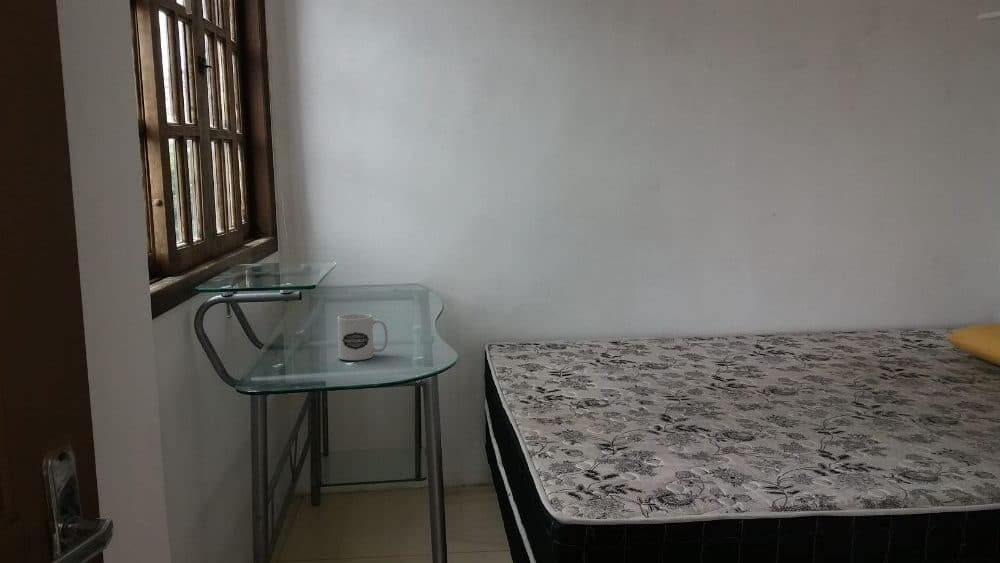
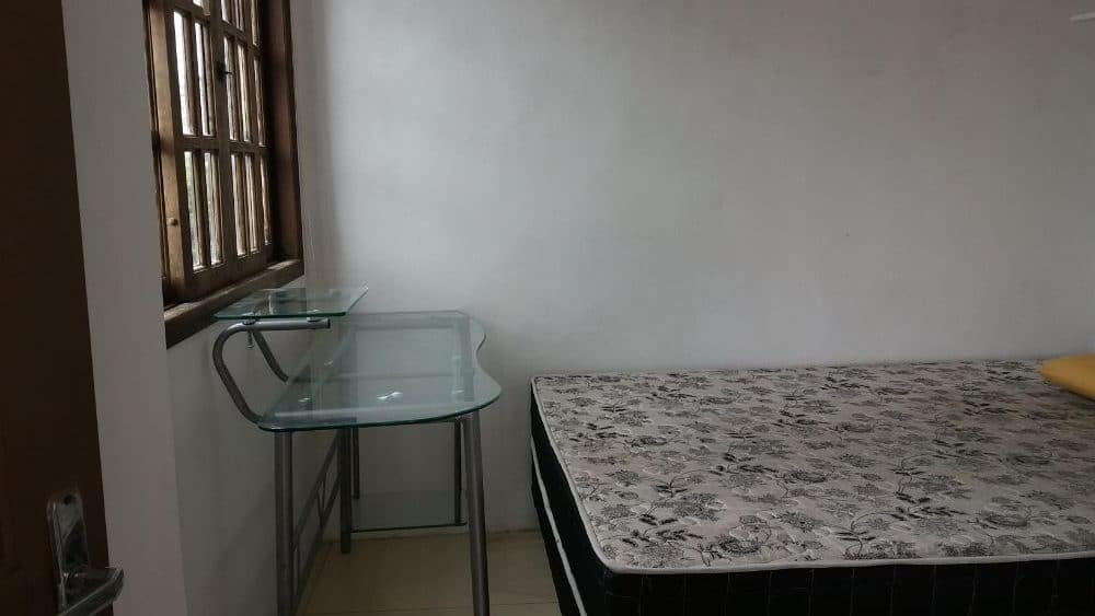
- mug (363, 336)
